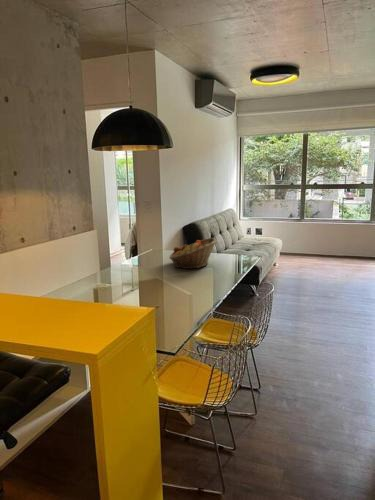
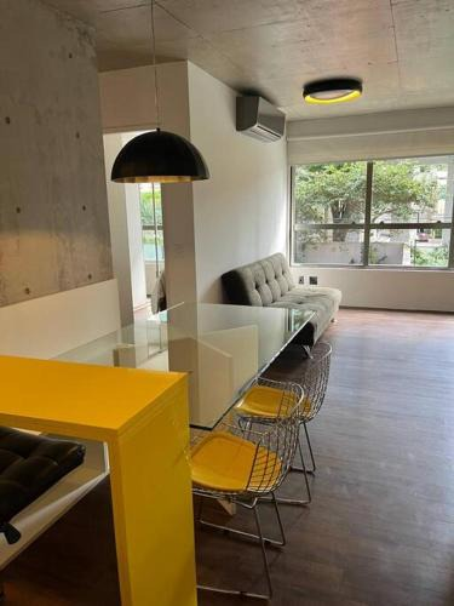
- fruit basket (193, 252)
